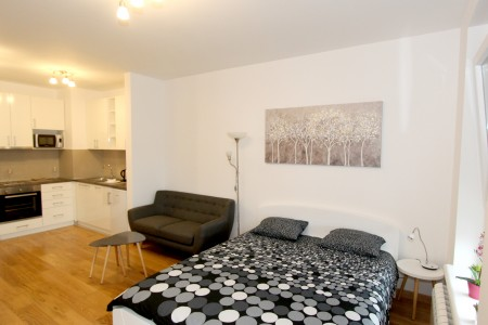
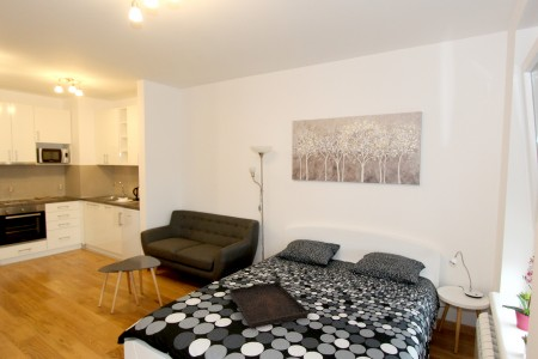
+ serving tray (265, 302)
